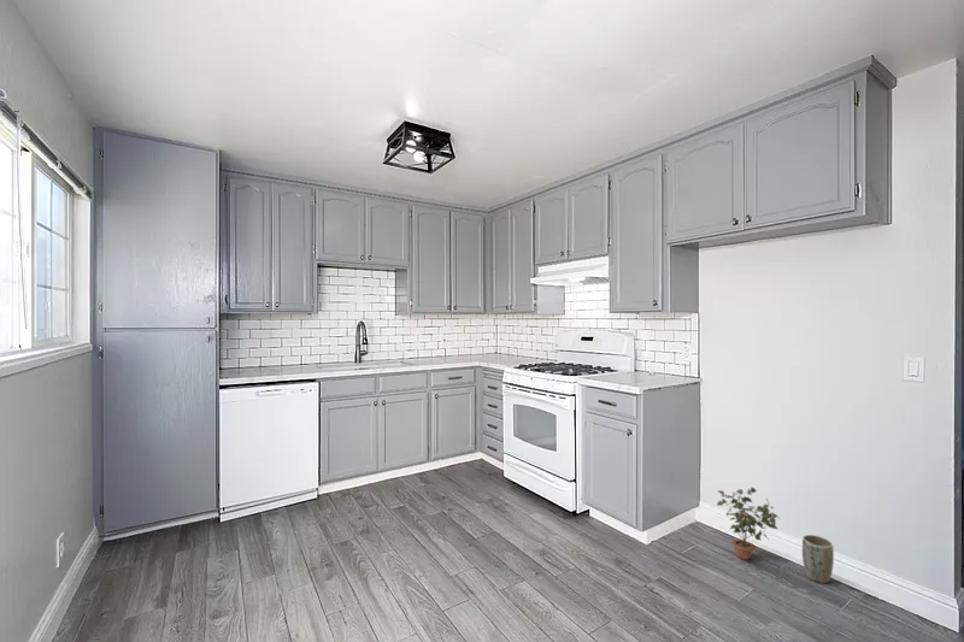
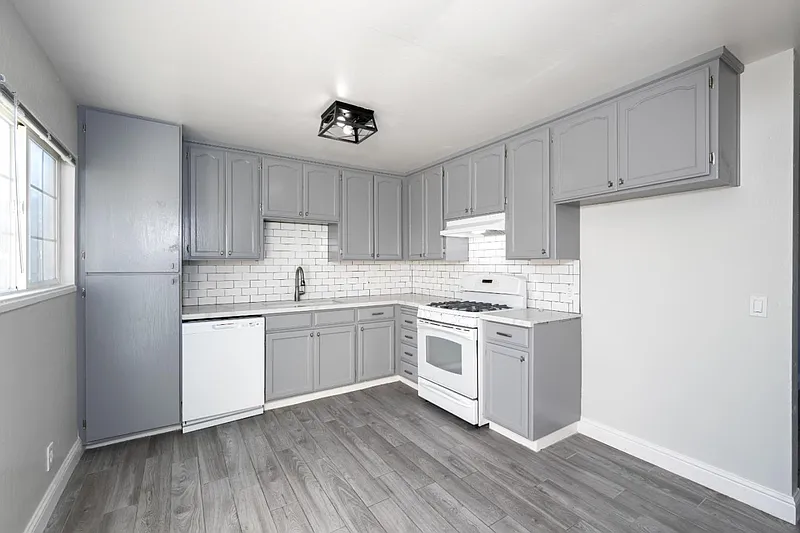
- potted plant (743, 523)
- plant pot (817, 559)
